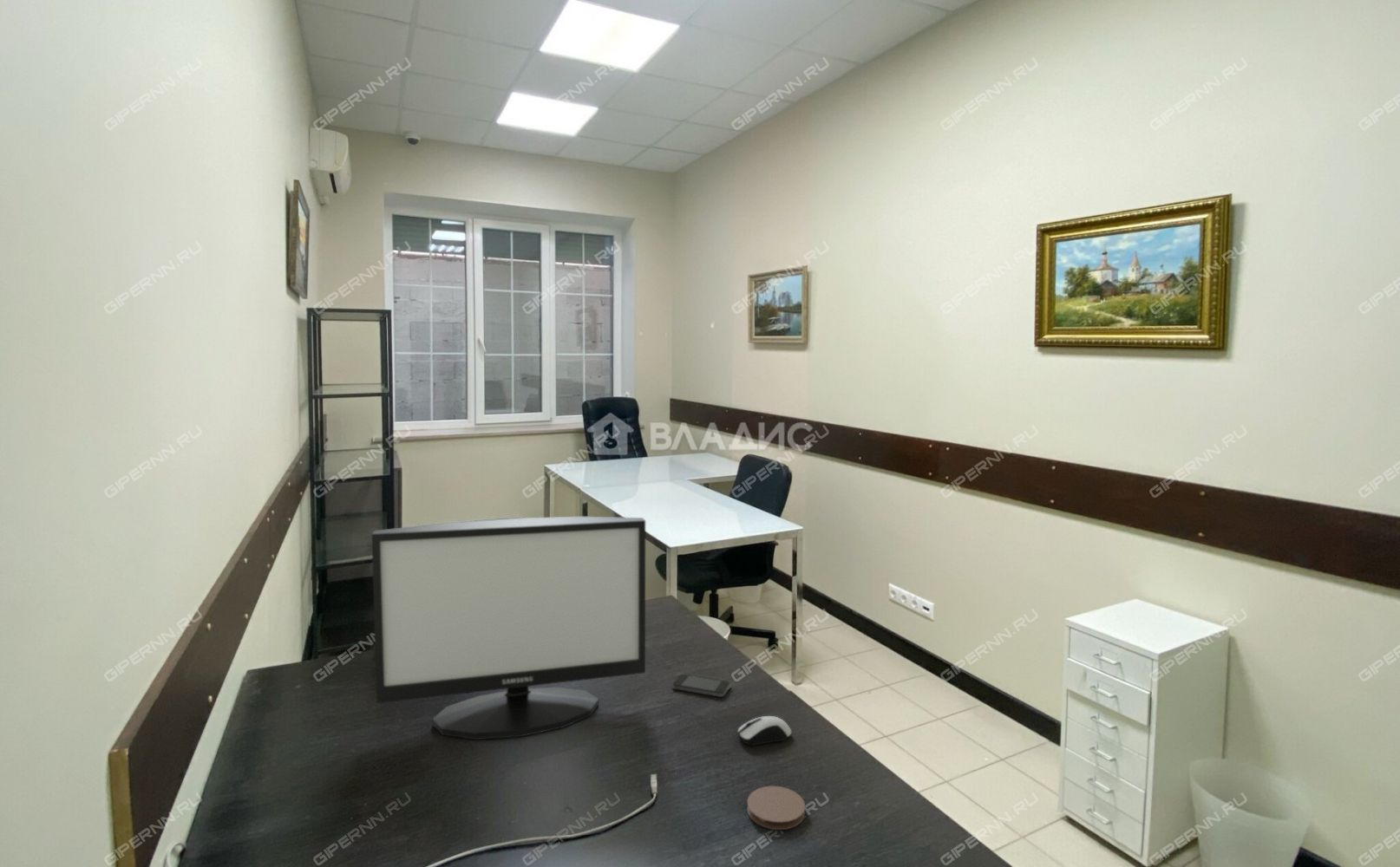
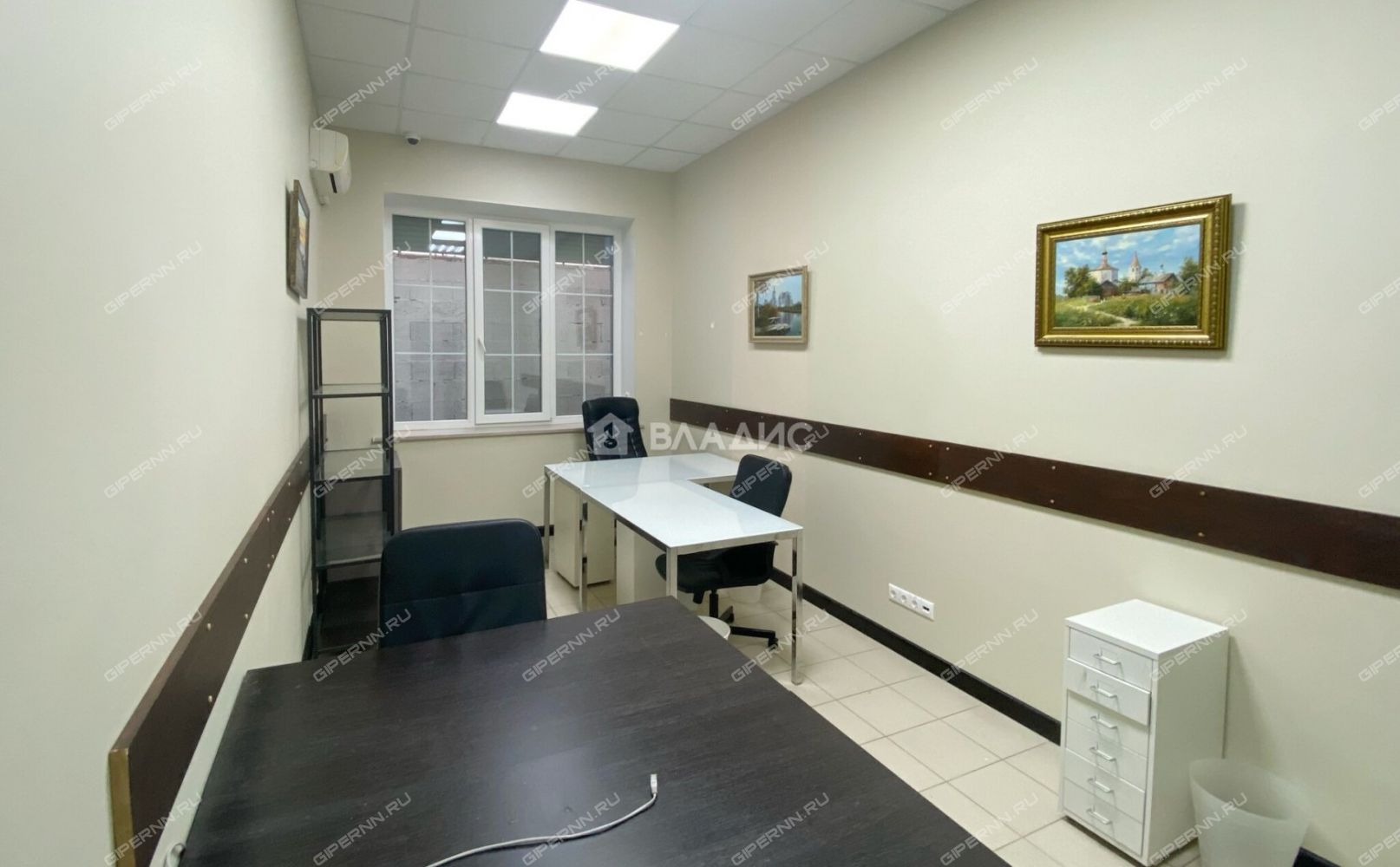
- computer mouse (764, 727)
- smartphone (701, 685)
- coaster (775, 806)
- monitor (517, 620)
